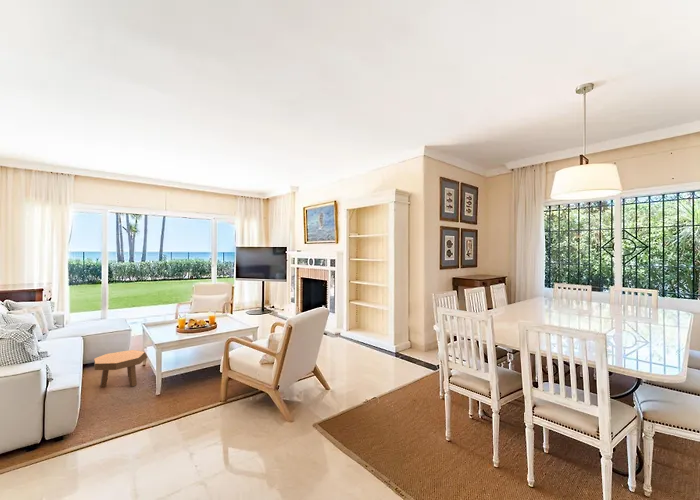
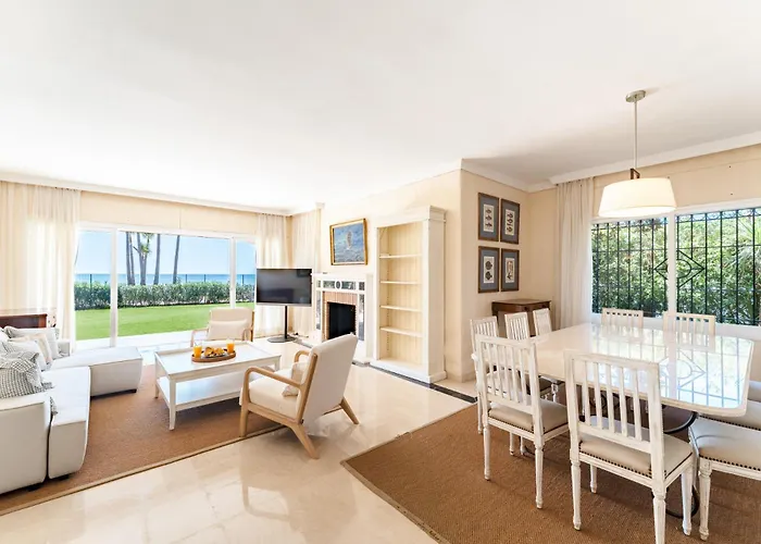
- footstool (119, 368)
